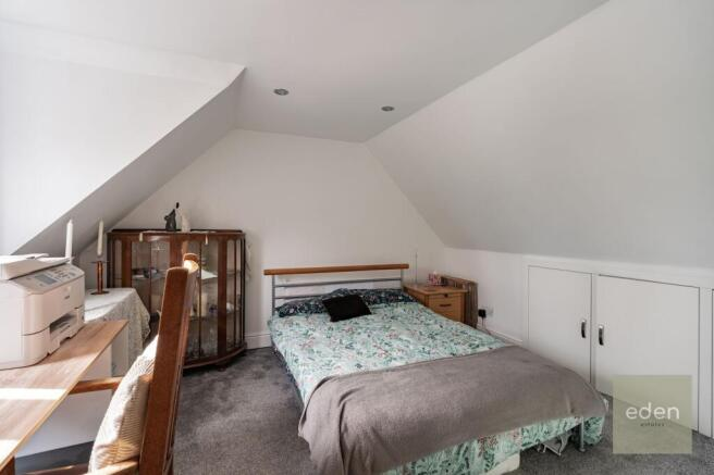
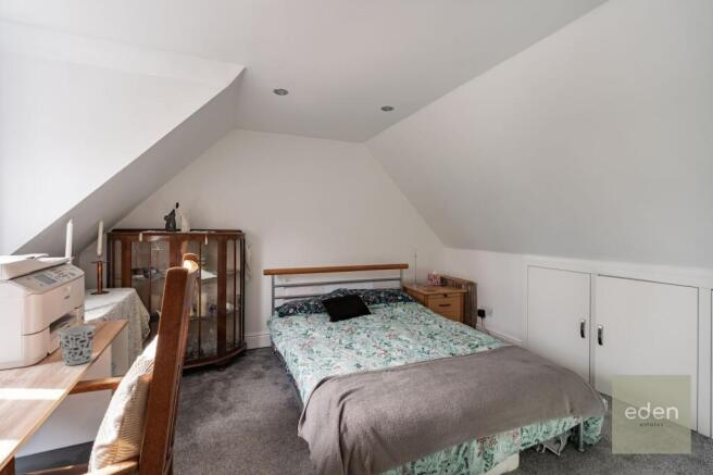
+ cup (77, 345)
